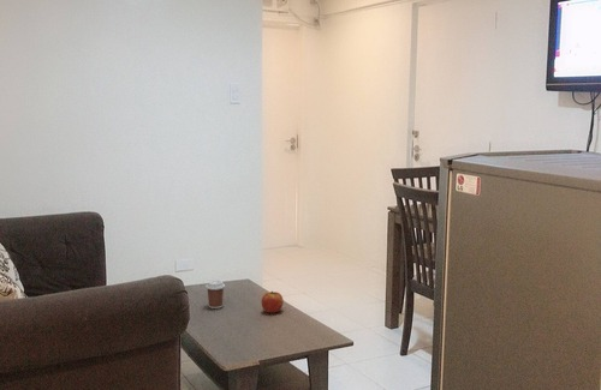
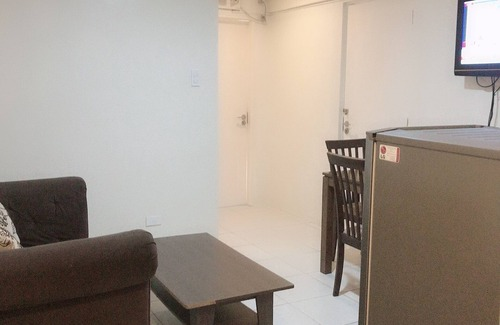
- apple (272, 300)
- coffee cup (215, 294)
